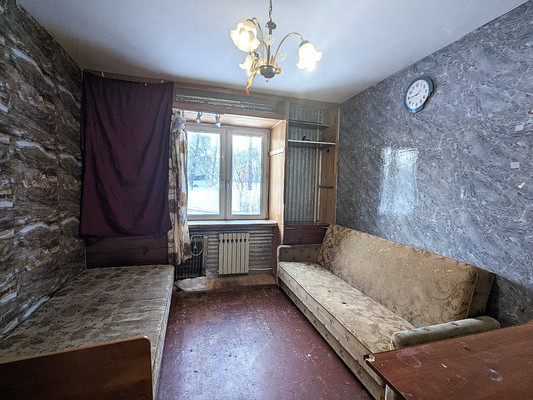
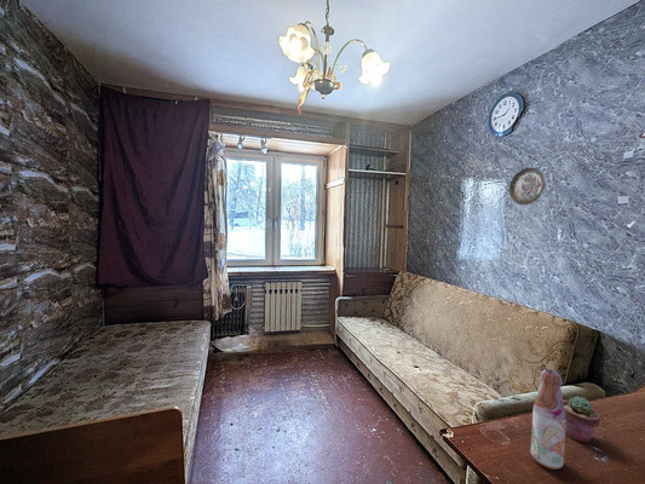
+ decorative plate (526, 186)
+ potted succulent (578, 416)
+ bottle (548, 416)
